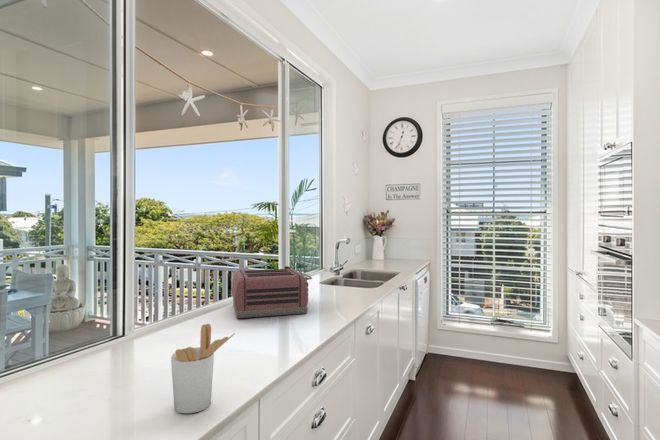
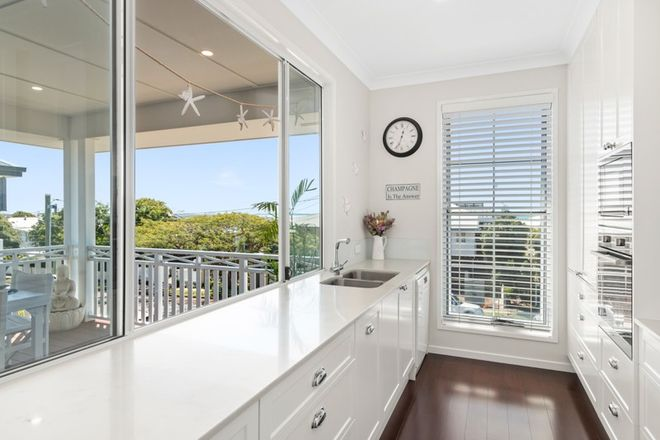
- toaster (272, 290)
- utensil holder (202, 368)
